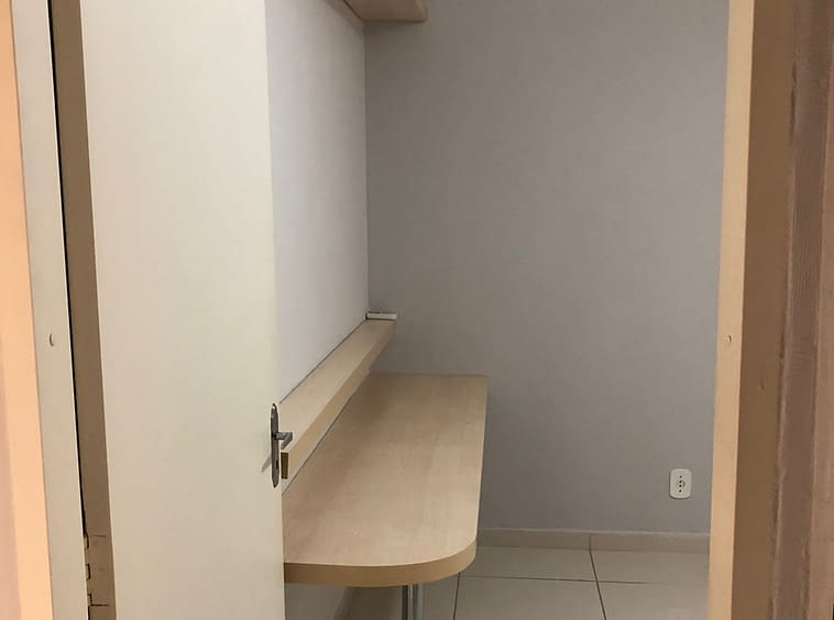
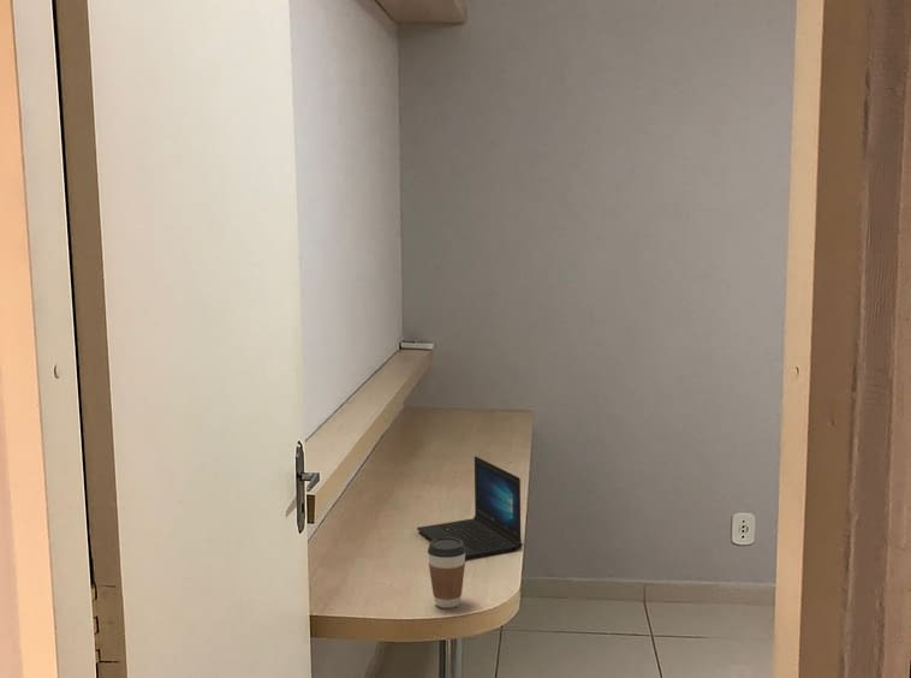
+ coffee cup (447, 572)
+ laptop (475, 505)
